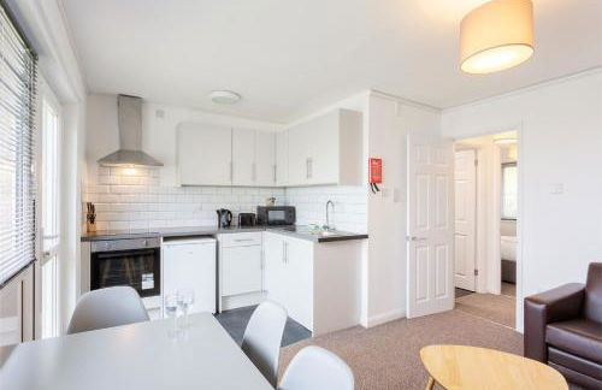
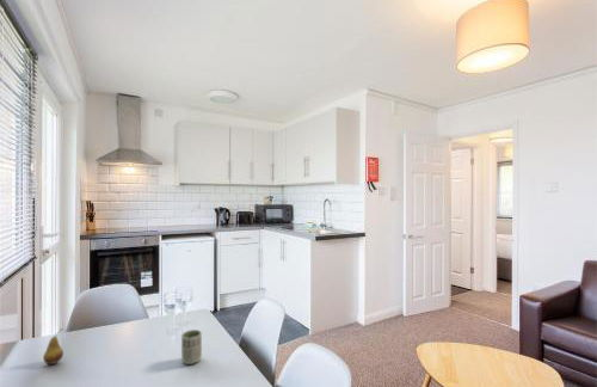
+ fruit (53, 346)
+ cup (191, 346)
